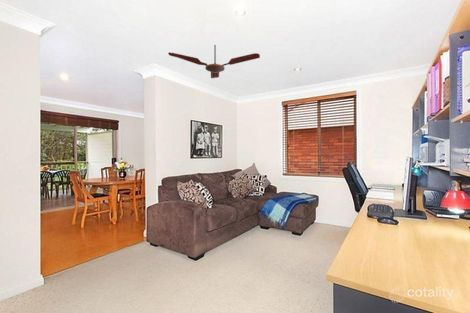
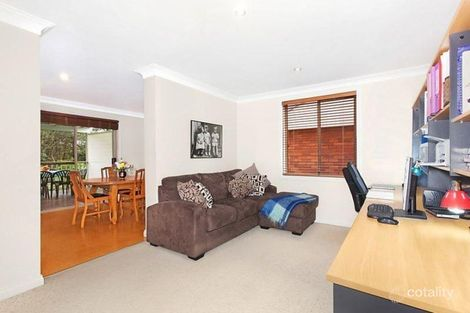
- ceiling fan (214, 62)
